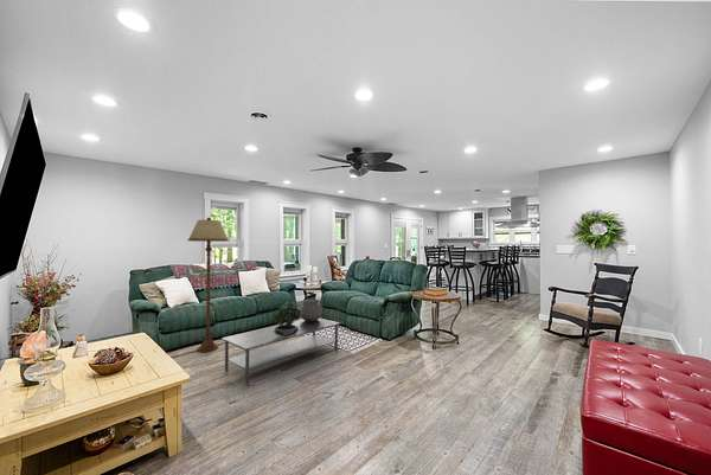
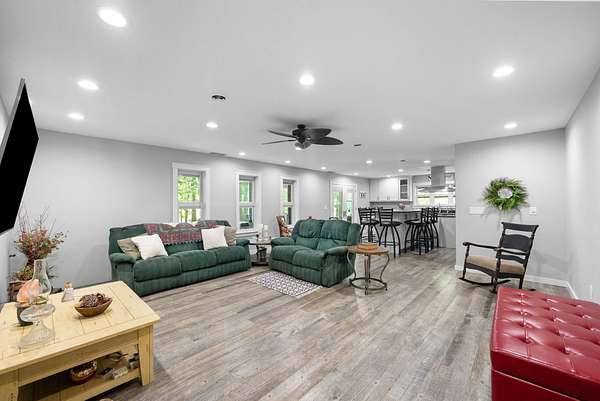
- floor lamp (209, 282)
- coffee table (286, 345)
- ceramic pot (310, 309)
- potted plant (286, 313)
